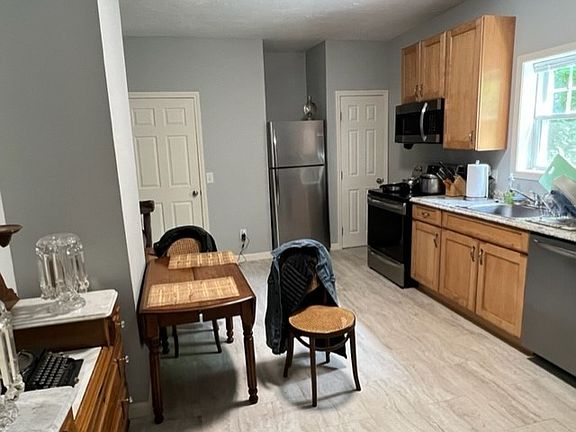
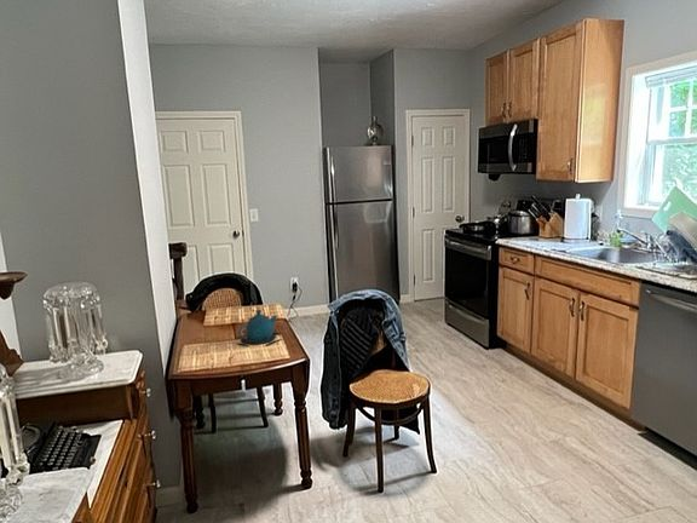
+ teapot (257, 324)
